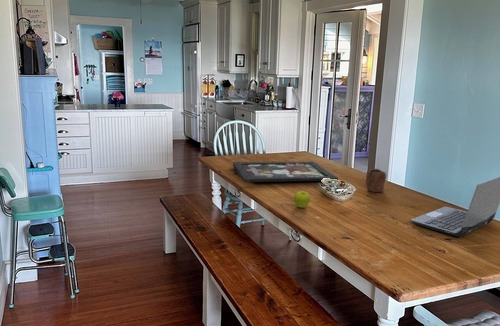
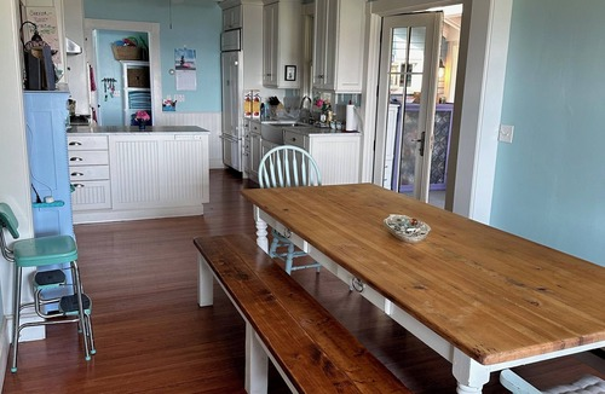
- fruit (301, 199)
- board game (282, 171)
- laptop computer (457, 209)
- mug (373, 178)
